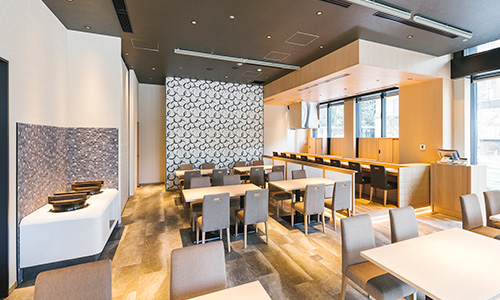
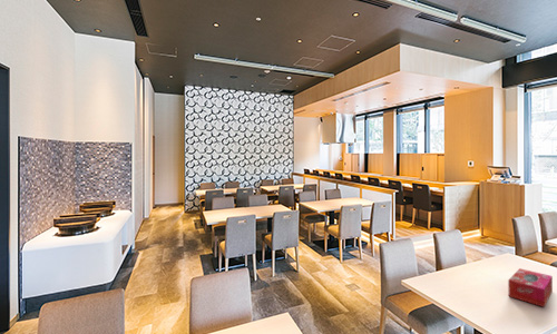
+ tissue box (530, 285)
